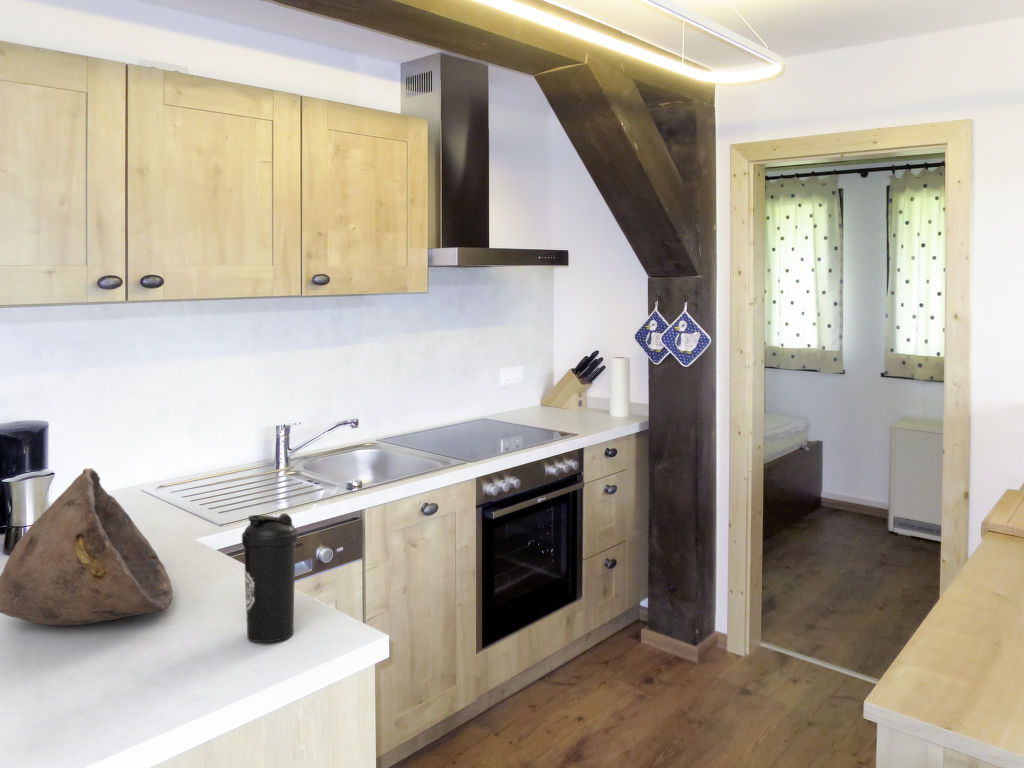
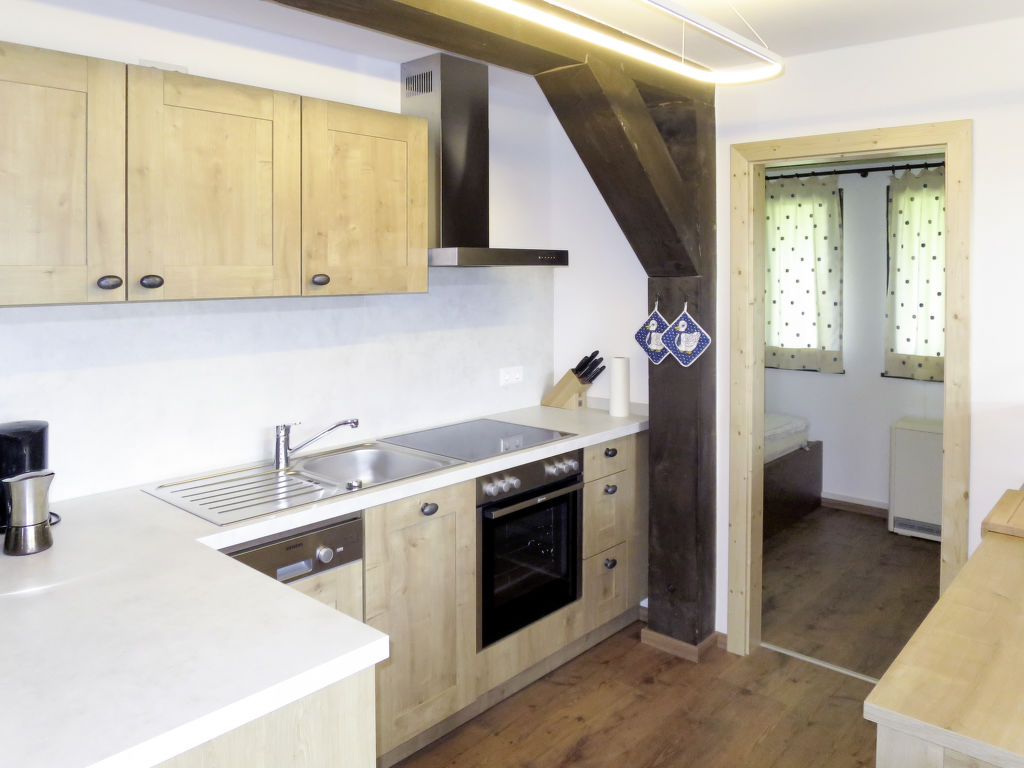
- bowl (83, 544)
- water bottle (270, 575)
